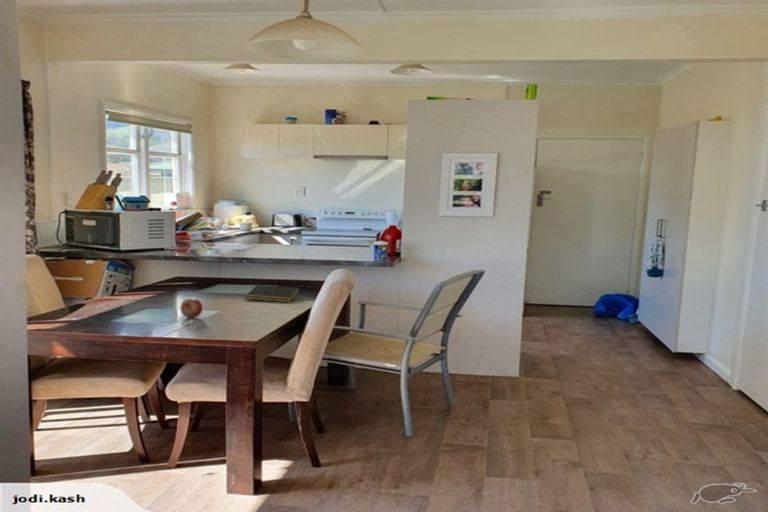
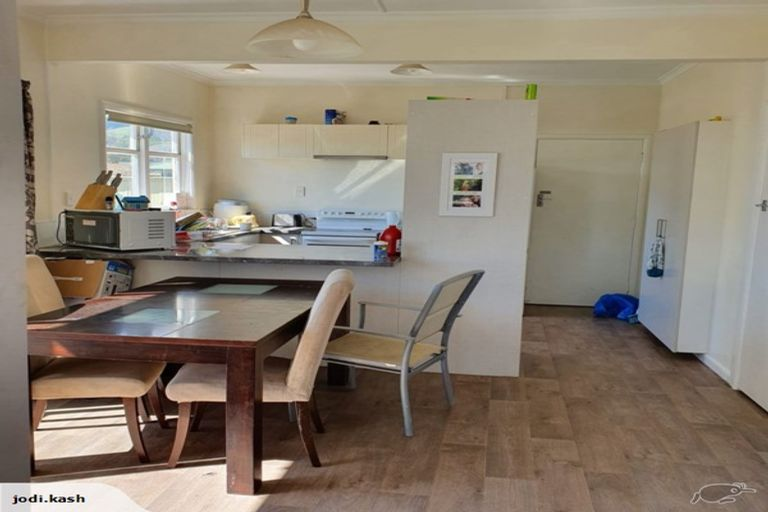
- fruit (191, 308)
- notepad (272, 293)
